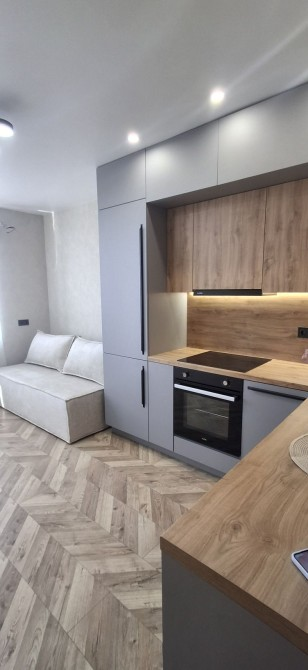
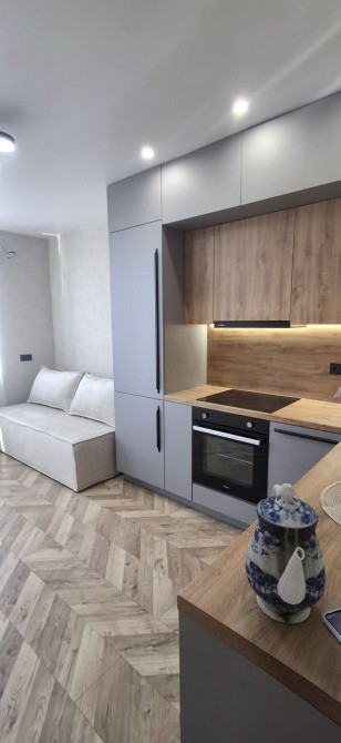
+ teapot (285, 544)
